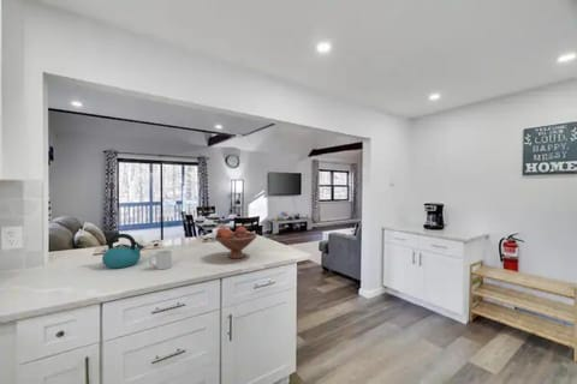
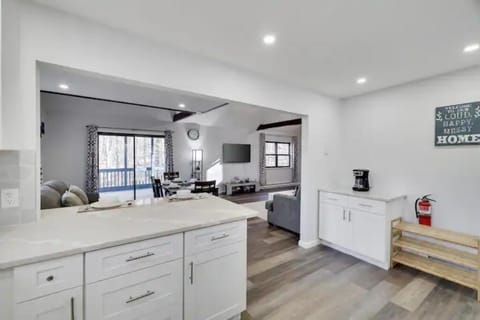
- fruit bowl (236, 241)
- kettle (124, 248)
- mug (160, 259)
